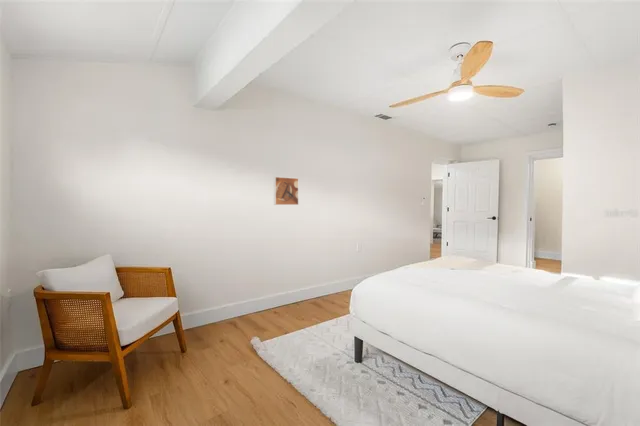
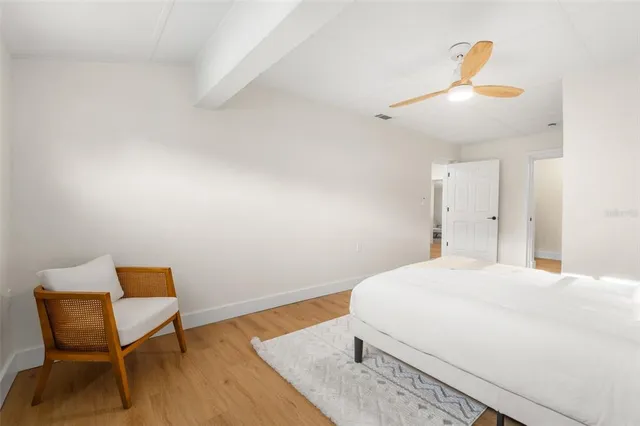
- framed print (286, 191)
